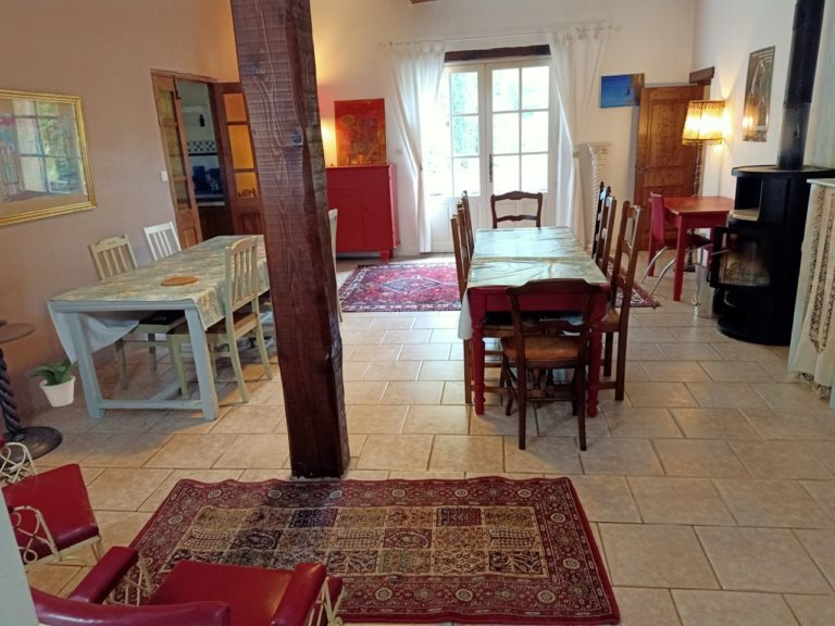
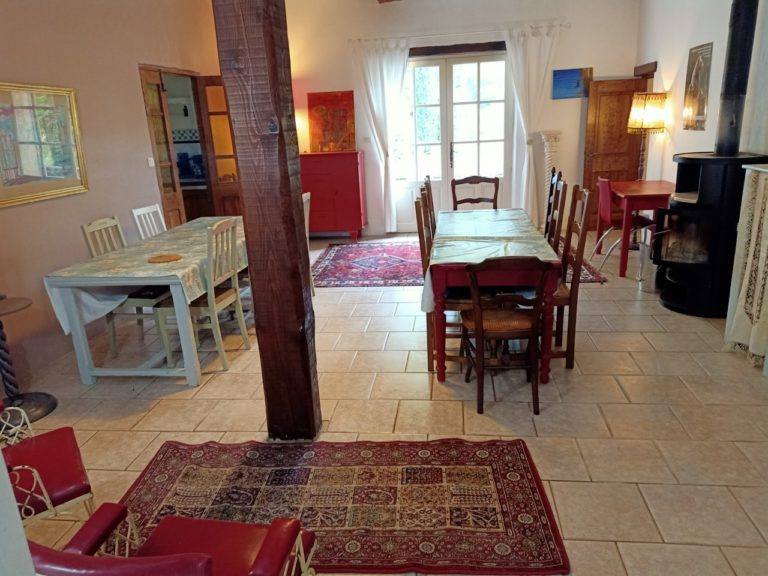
- potted plant (62, 383)
